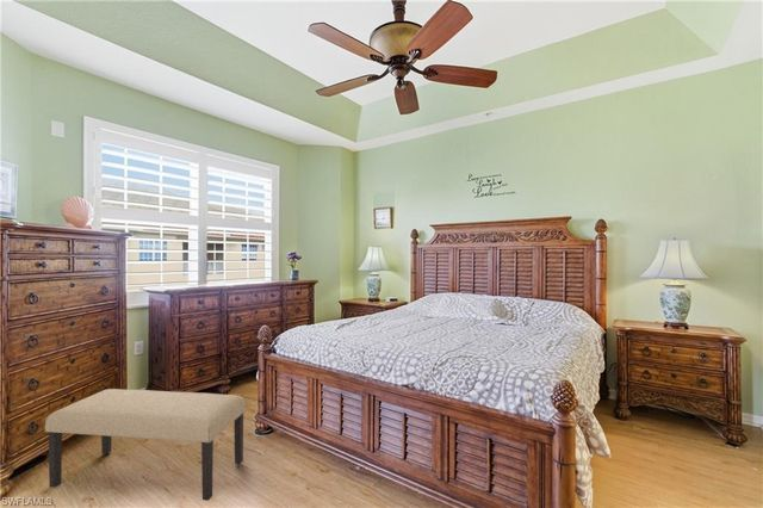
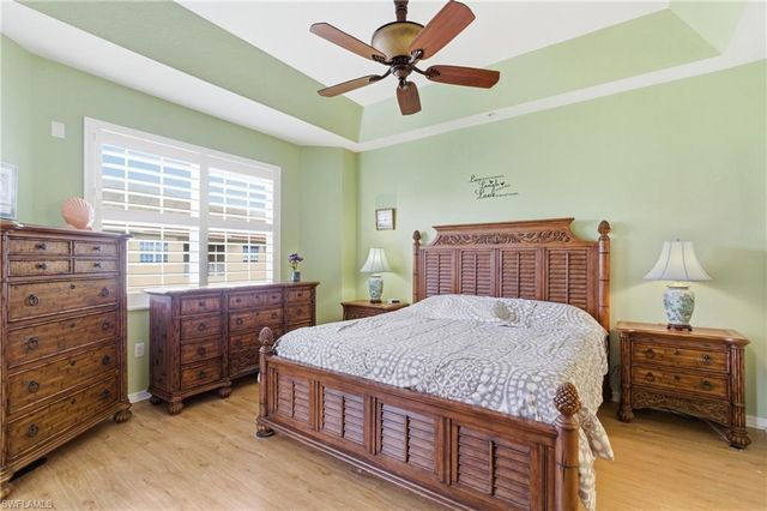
- bench (151, 436)
